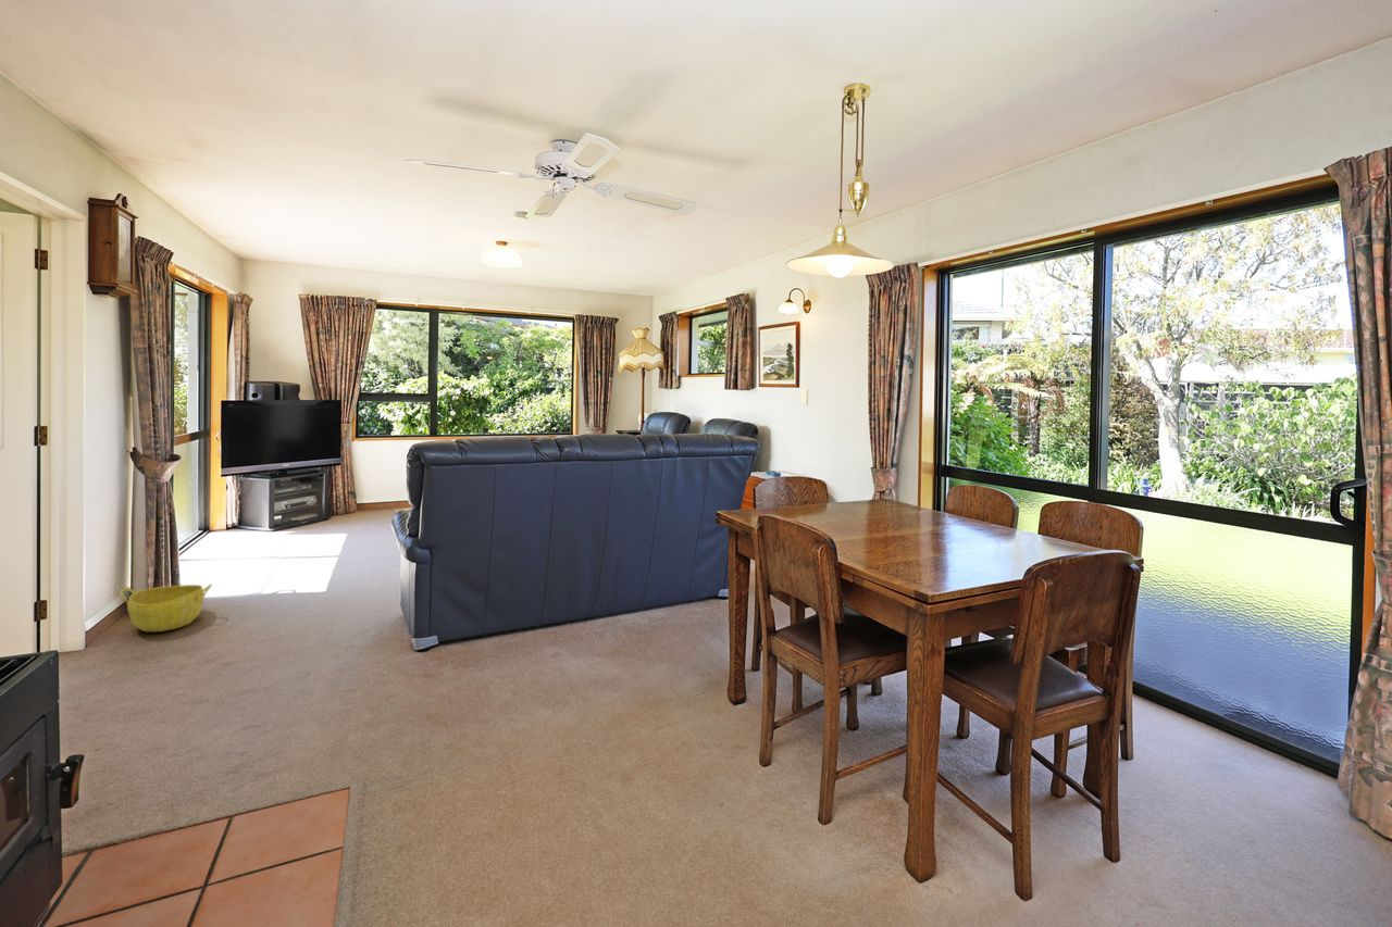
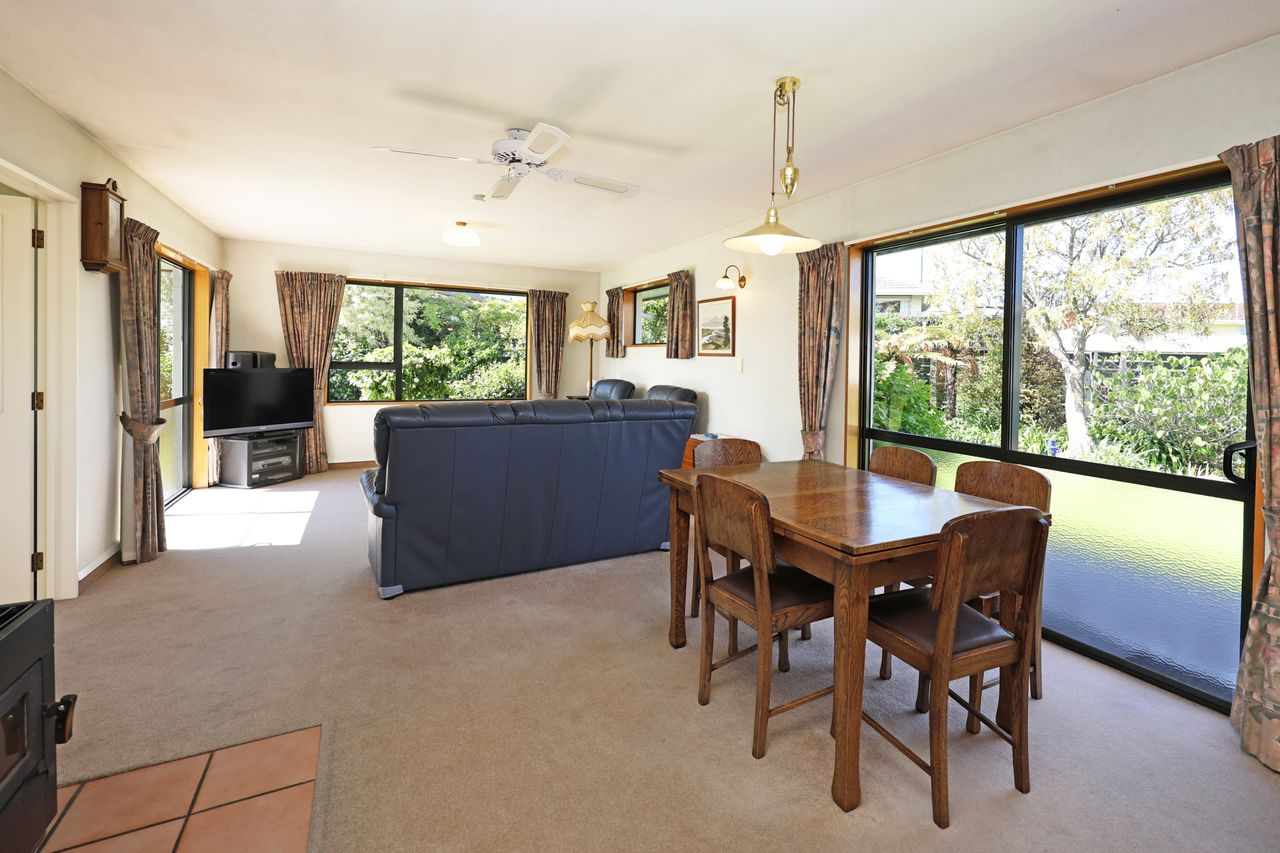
- basket (166, 605)
